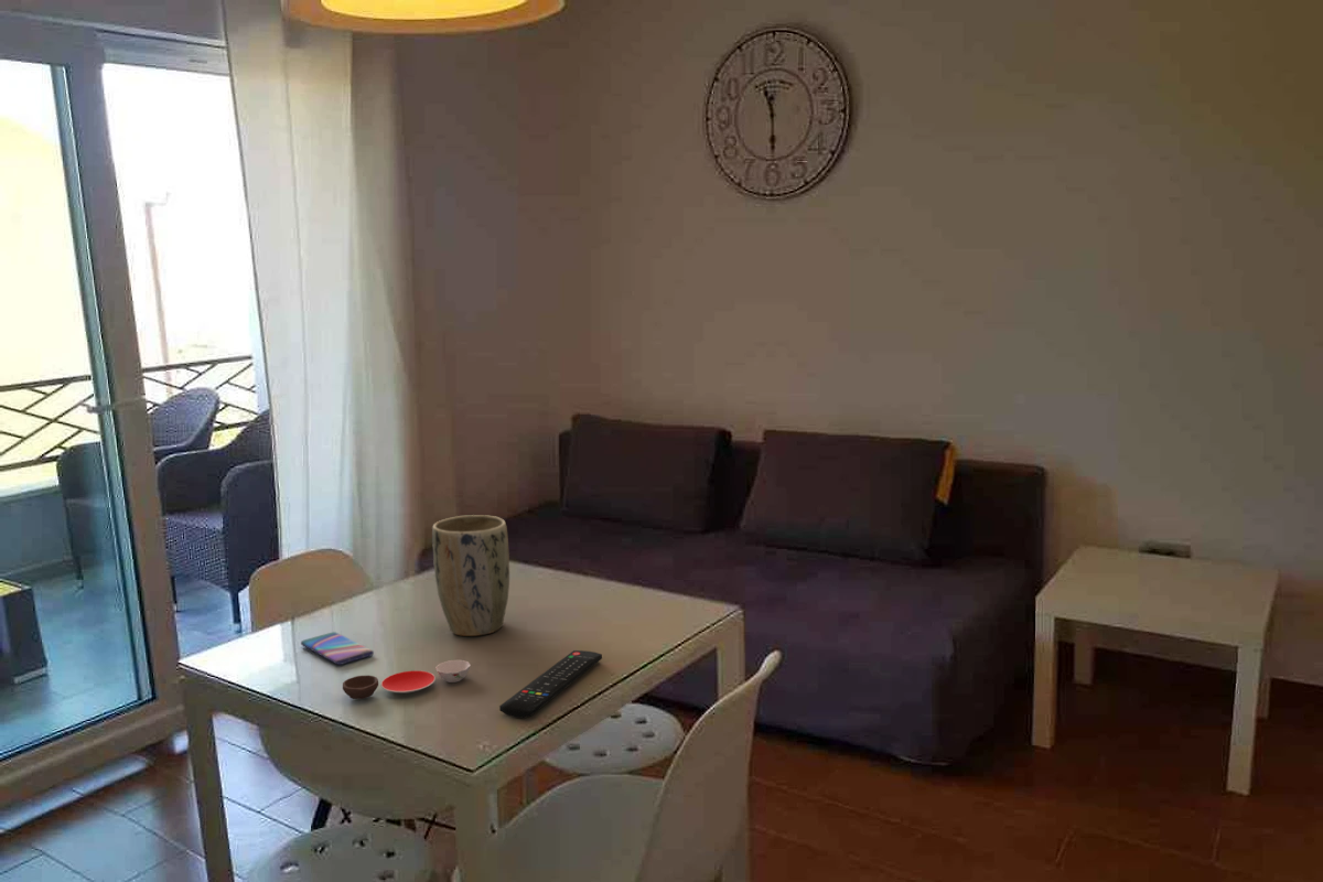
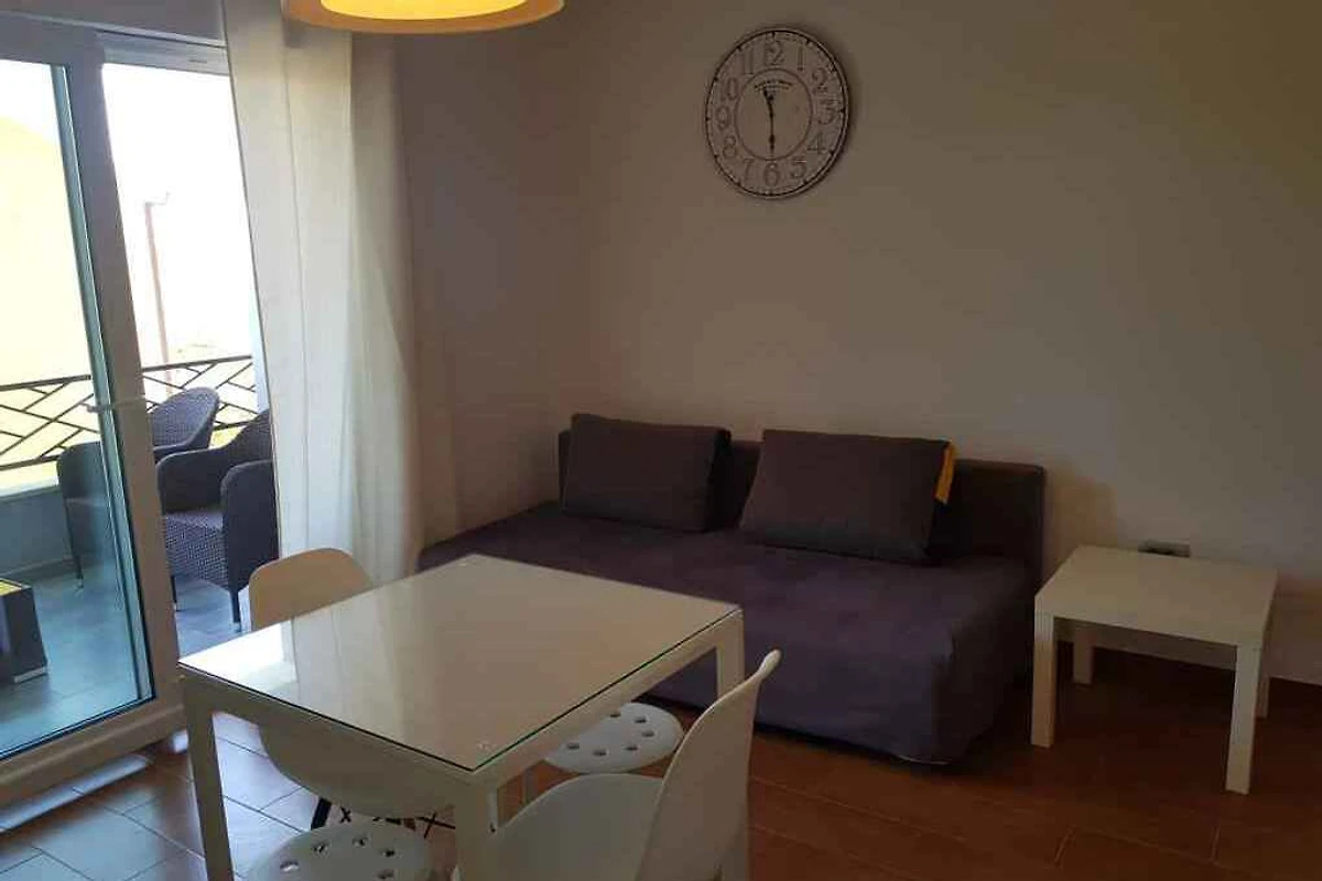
- bowl (407, 680)
- plant pot (472, 576)
- remote control (555, 681)
- smartphone (336, 647)
